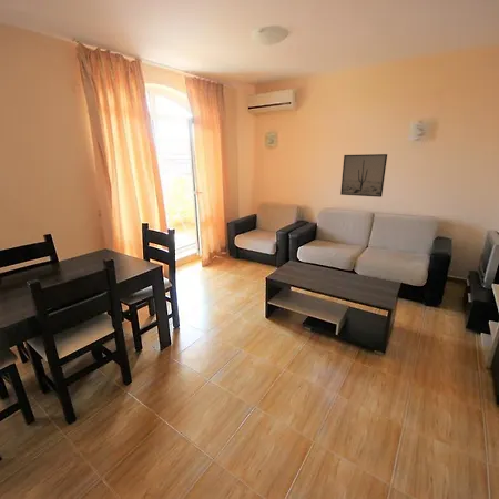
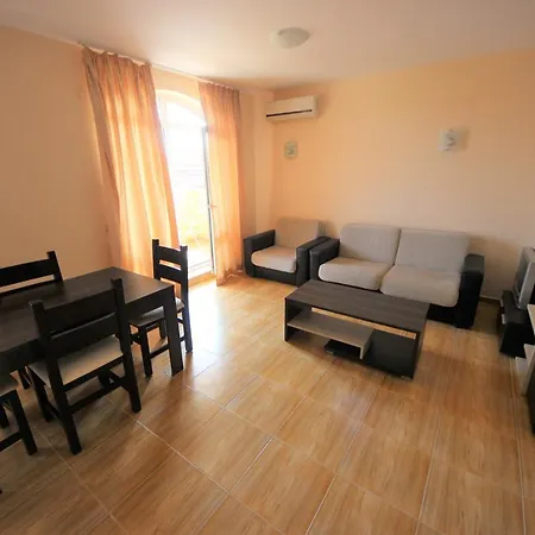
- wall art (363, 175)
